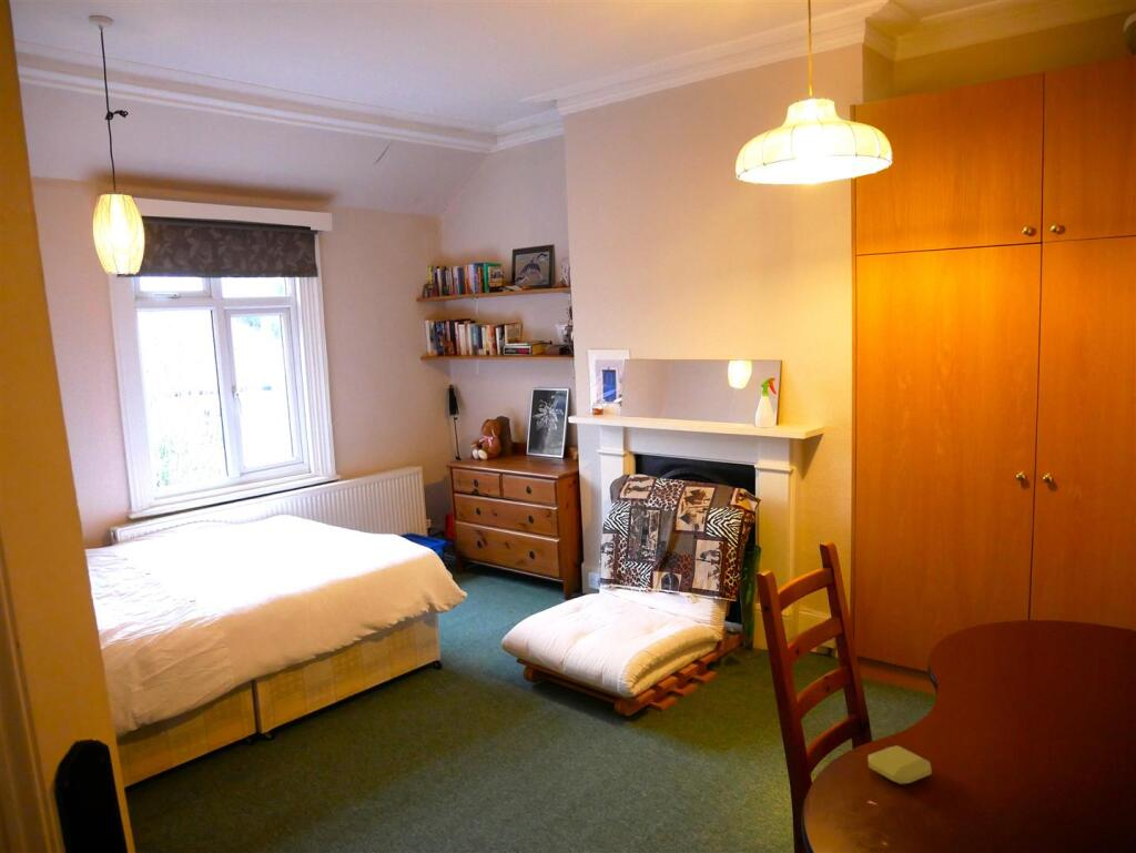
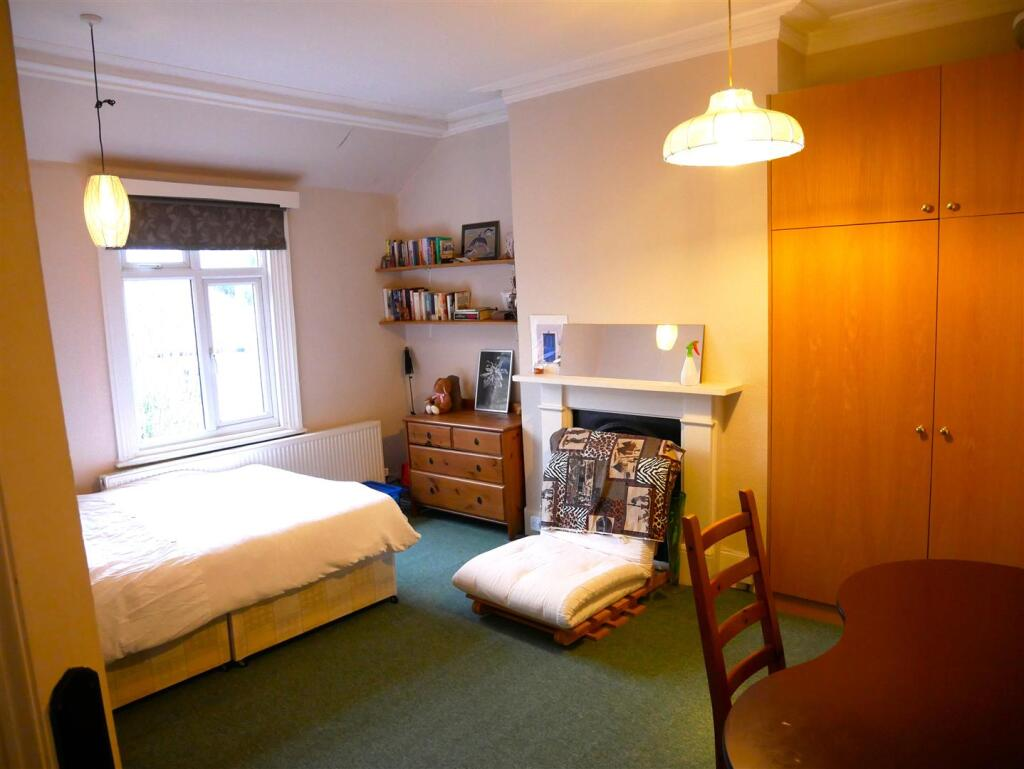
- soap bar (899, 764)
